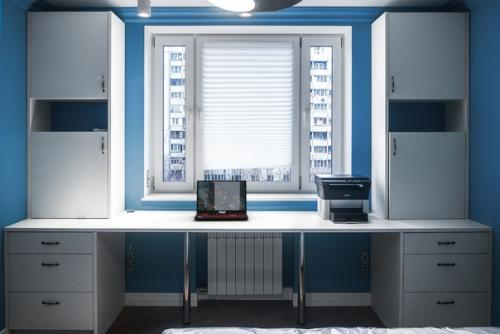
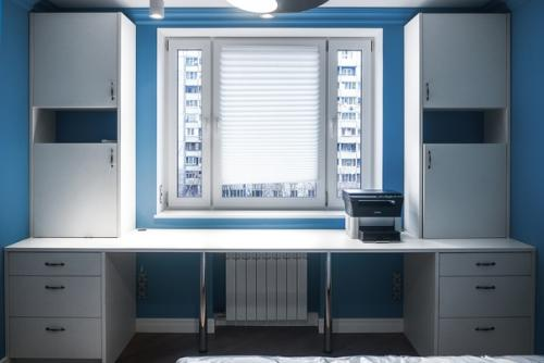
- laptop (221, 199)
